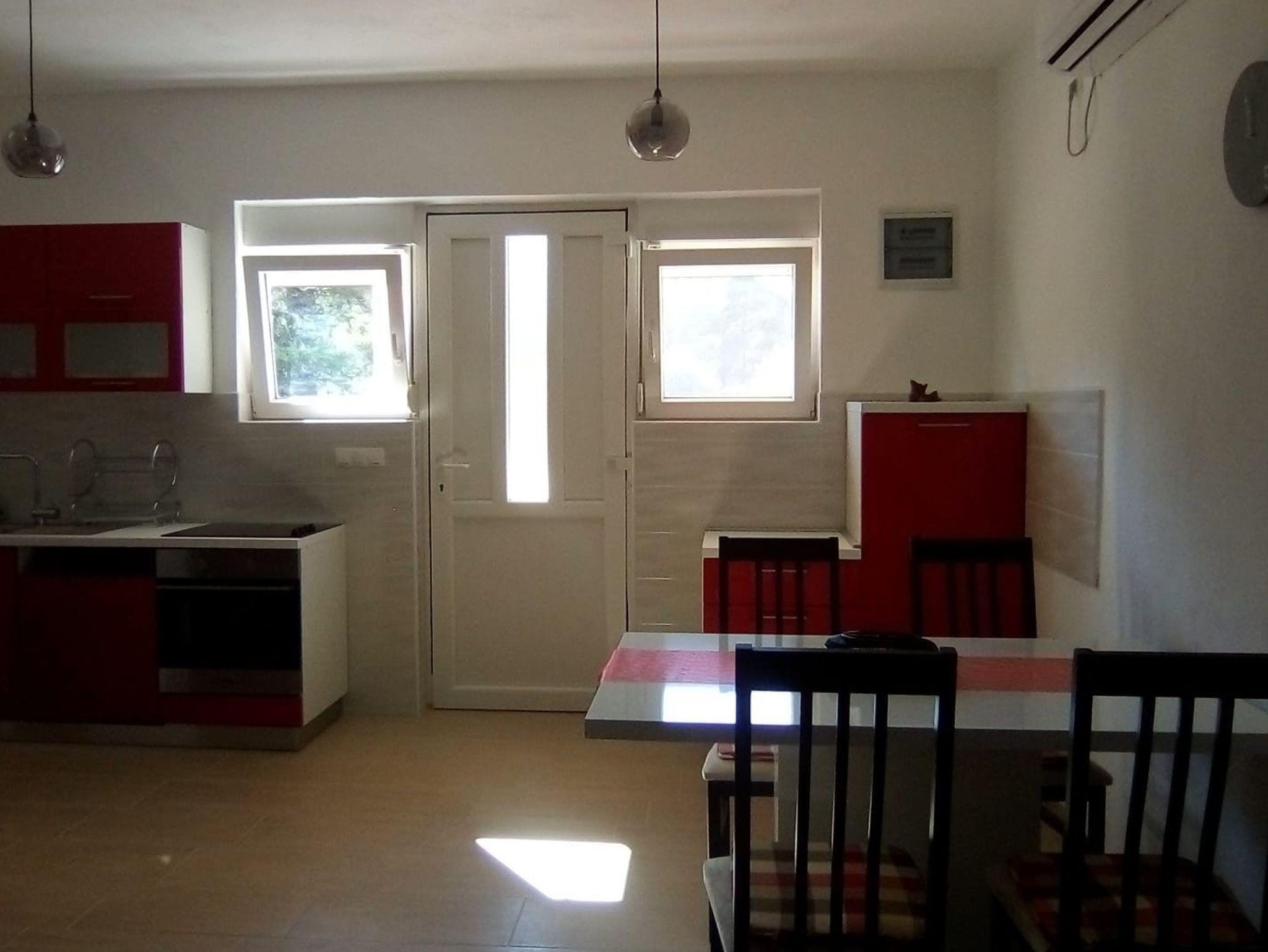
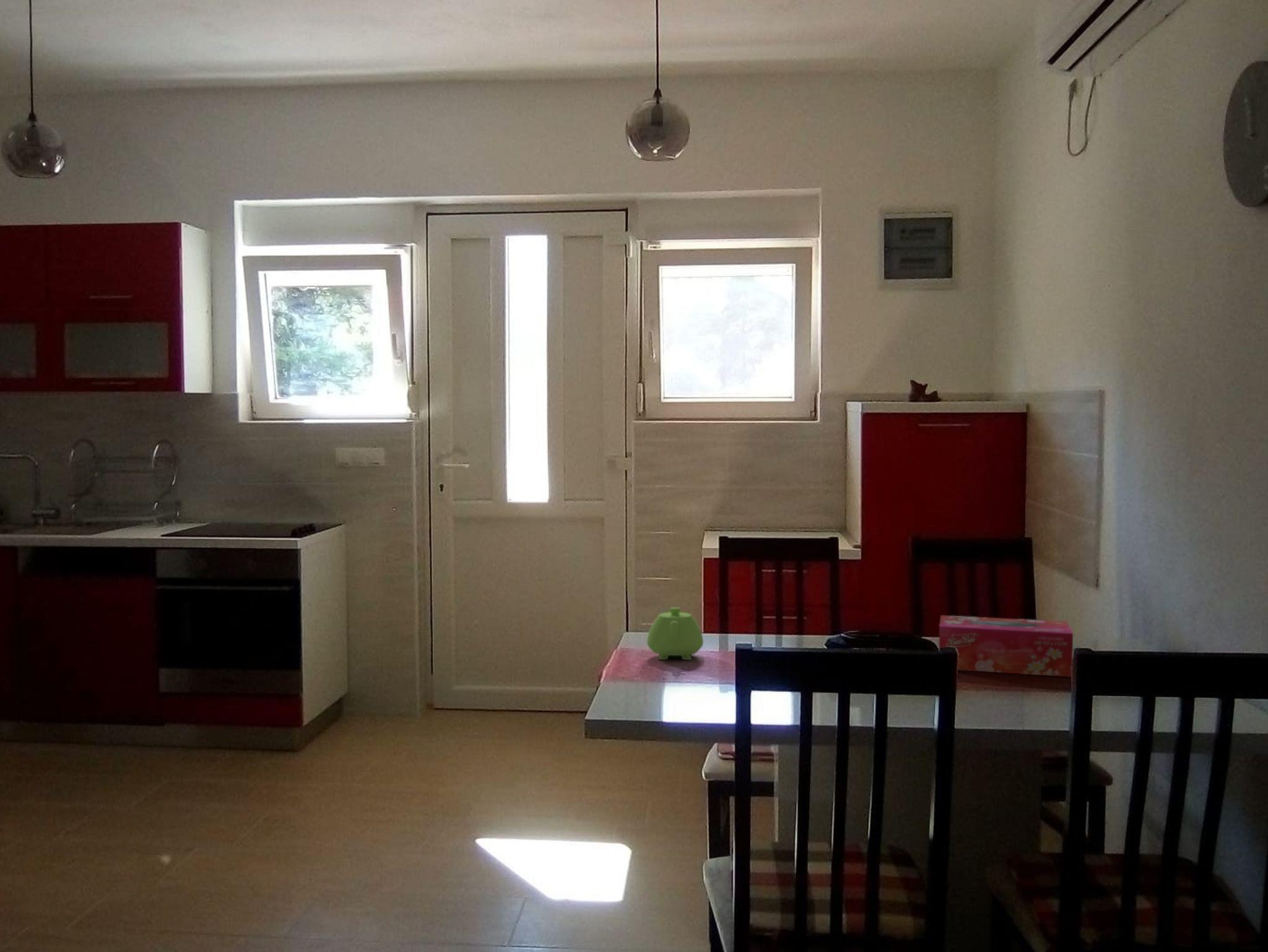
+ teapot (675, 631)
+ tissue box (1004, 644)
